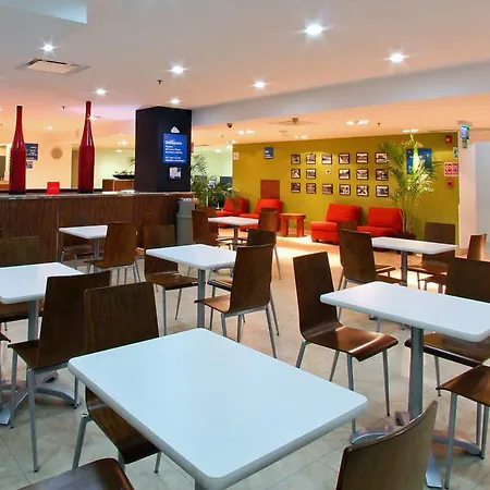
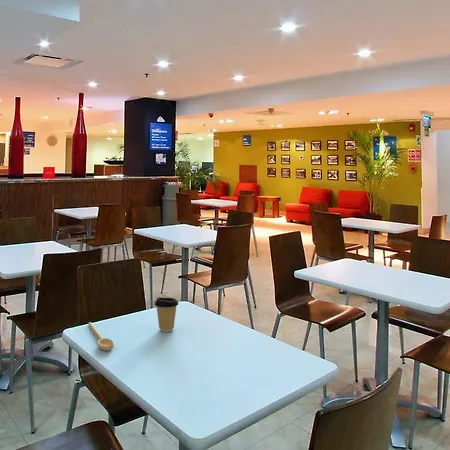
+ coffee cup (166, 314)
+ spoon (98, 334)
